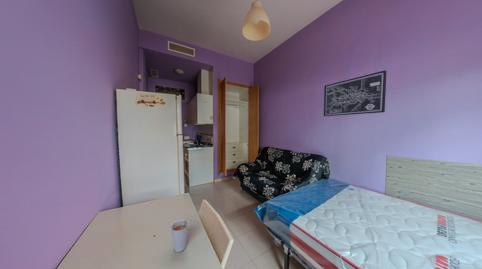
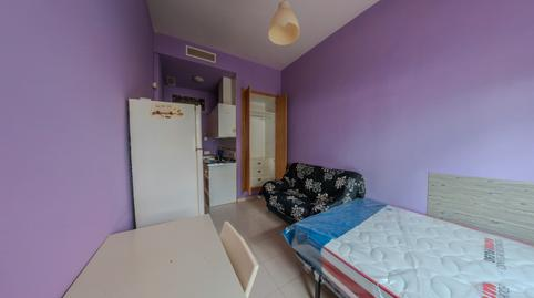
- cup (182, 233)
- wall art (350, 97)
